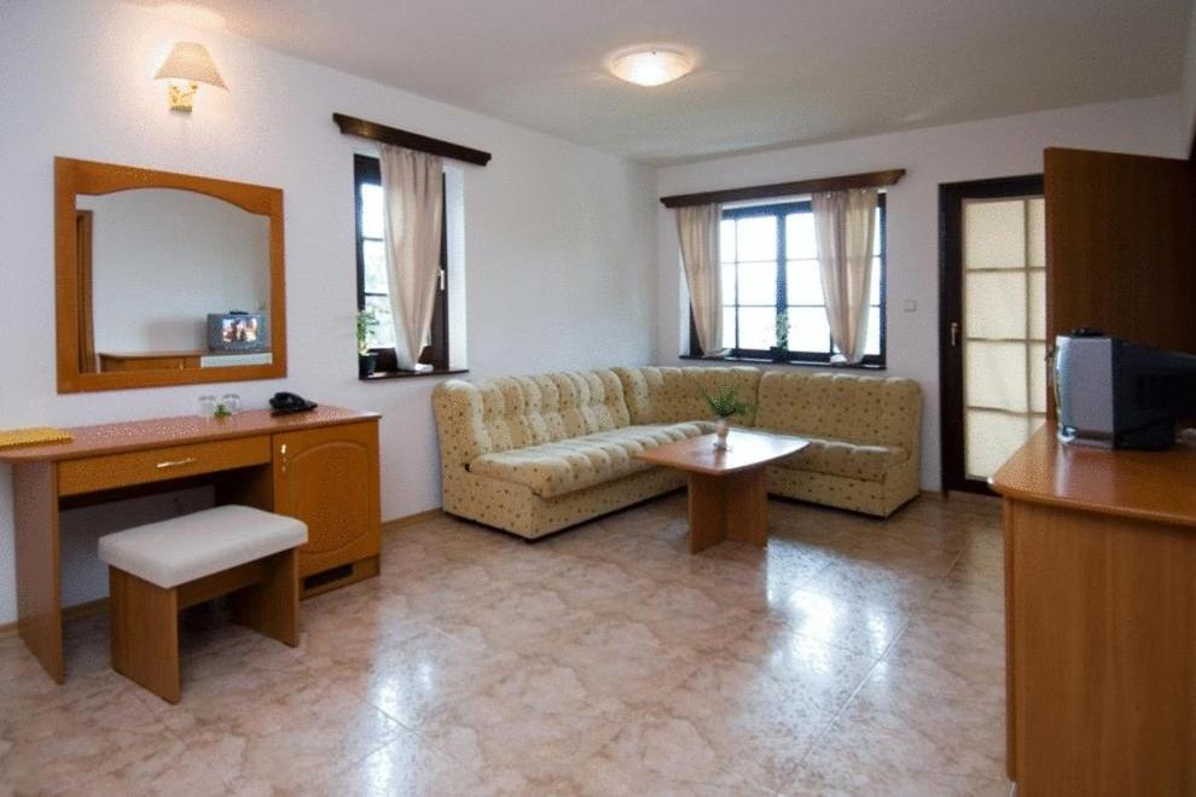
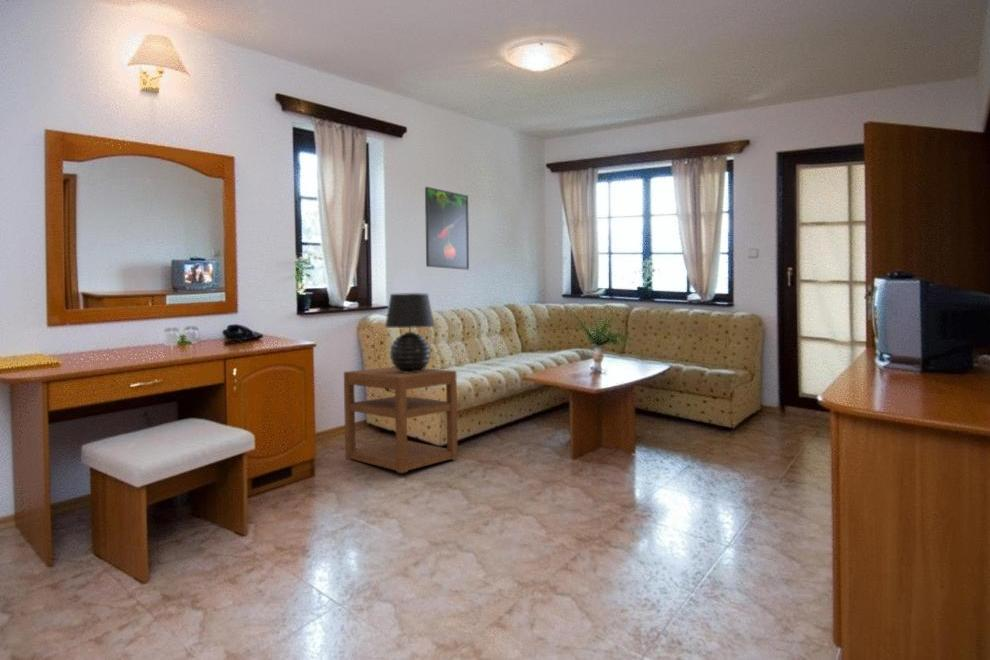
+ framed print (447, 229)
+ nightstand (400, 415)
+ table lamp (410, 332)
